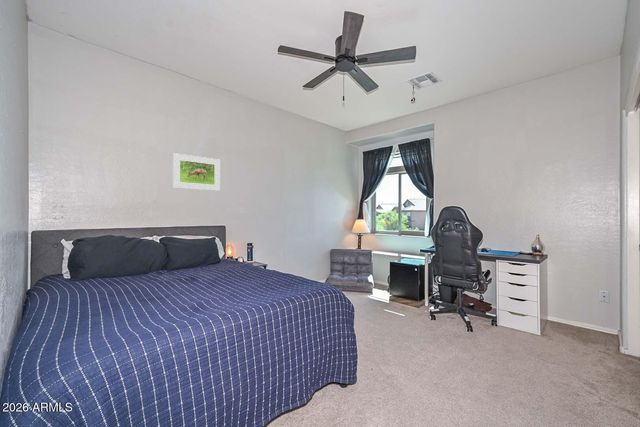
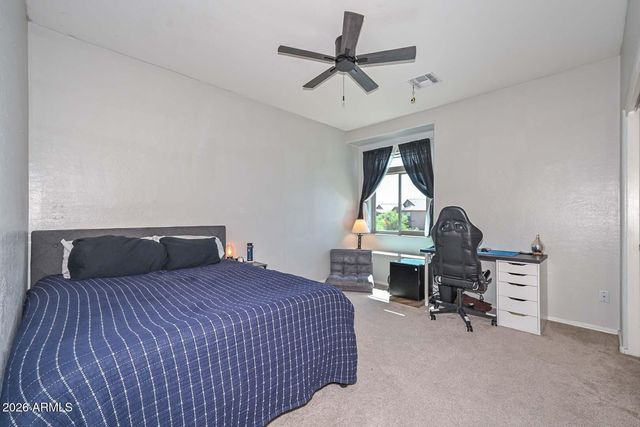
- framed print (197, 172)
